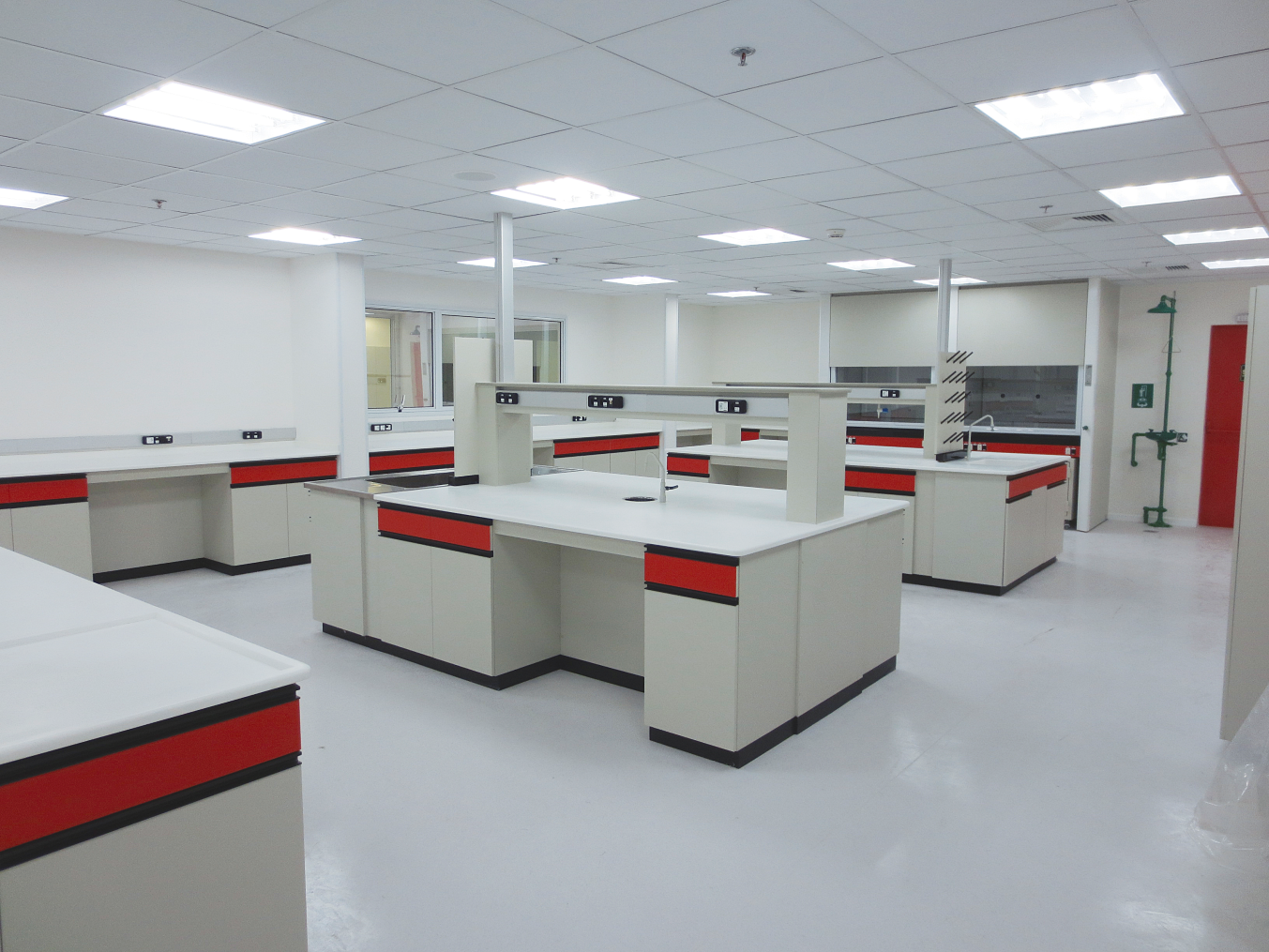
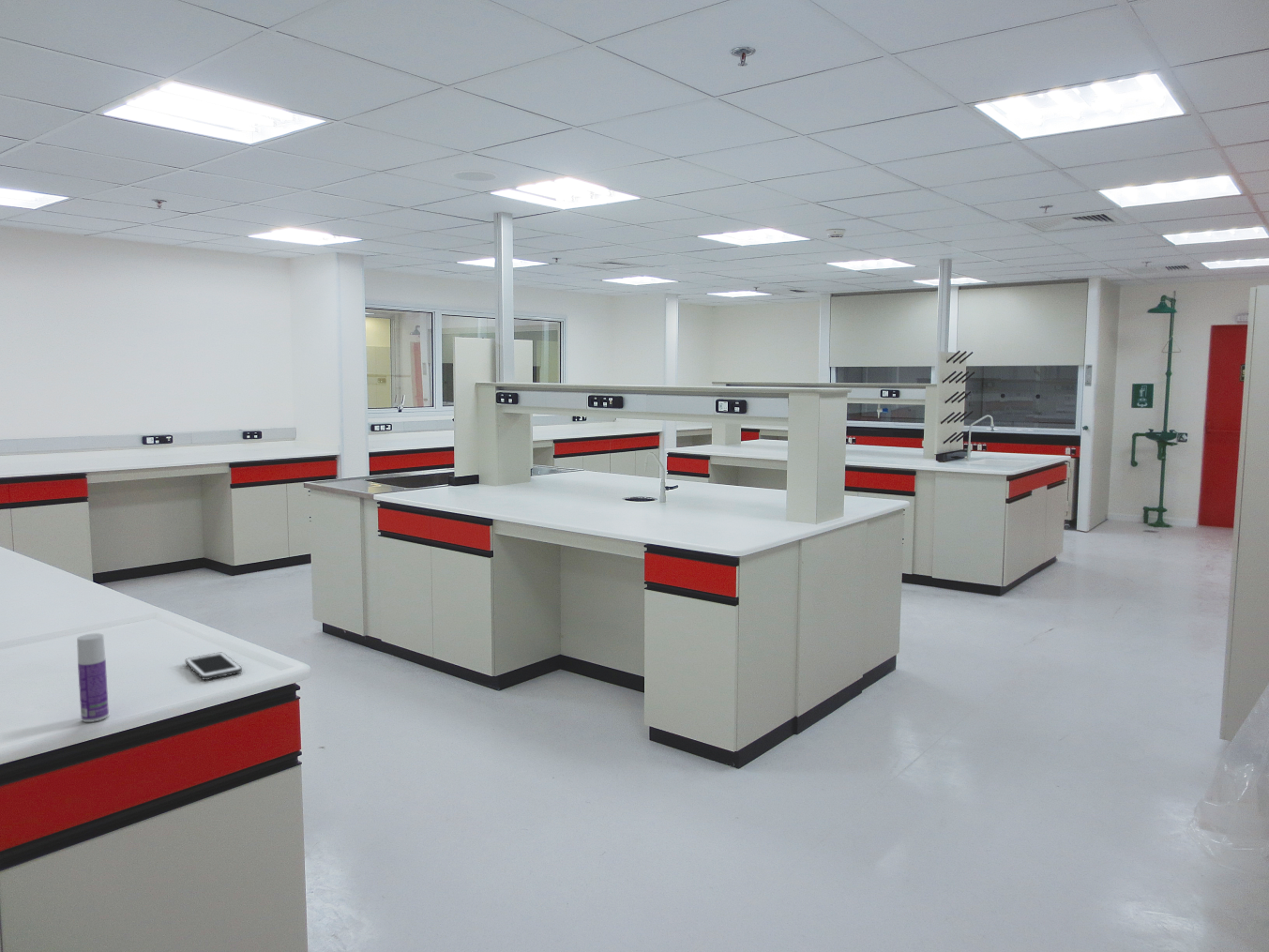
+ bottle (92, 677)
+ cell phone (213, 665)
